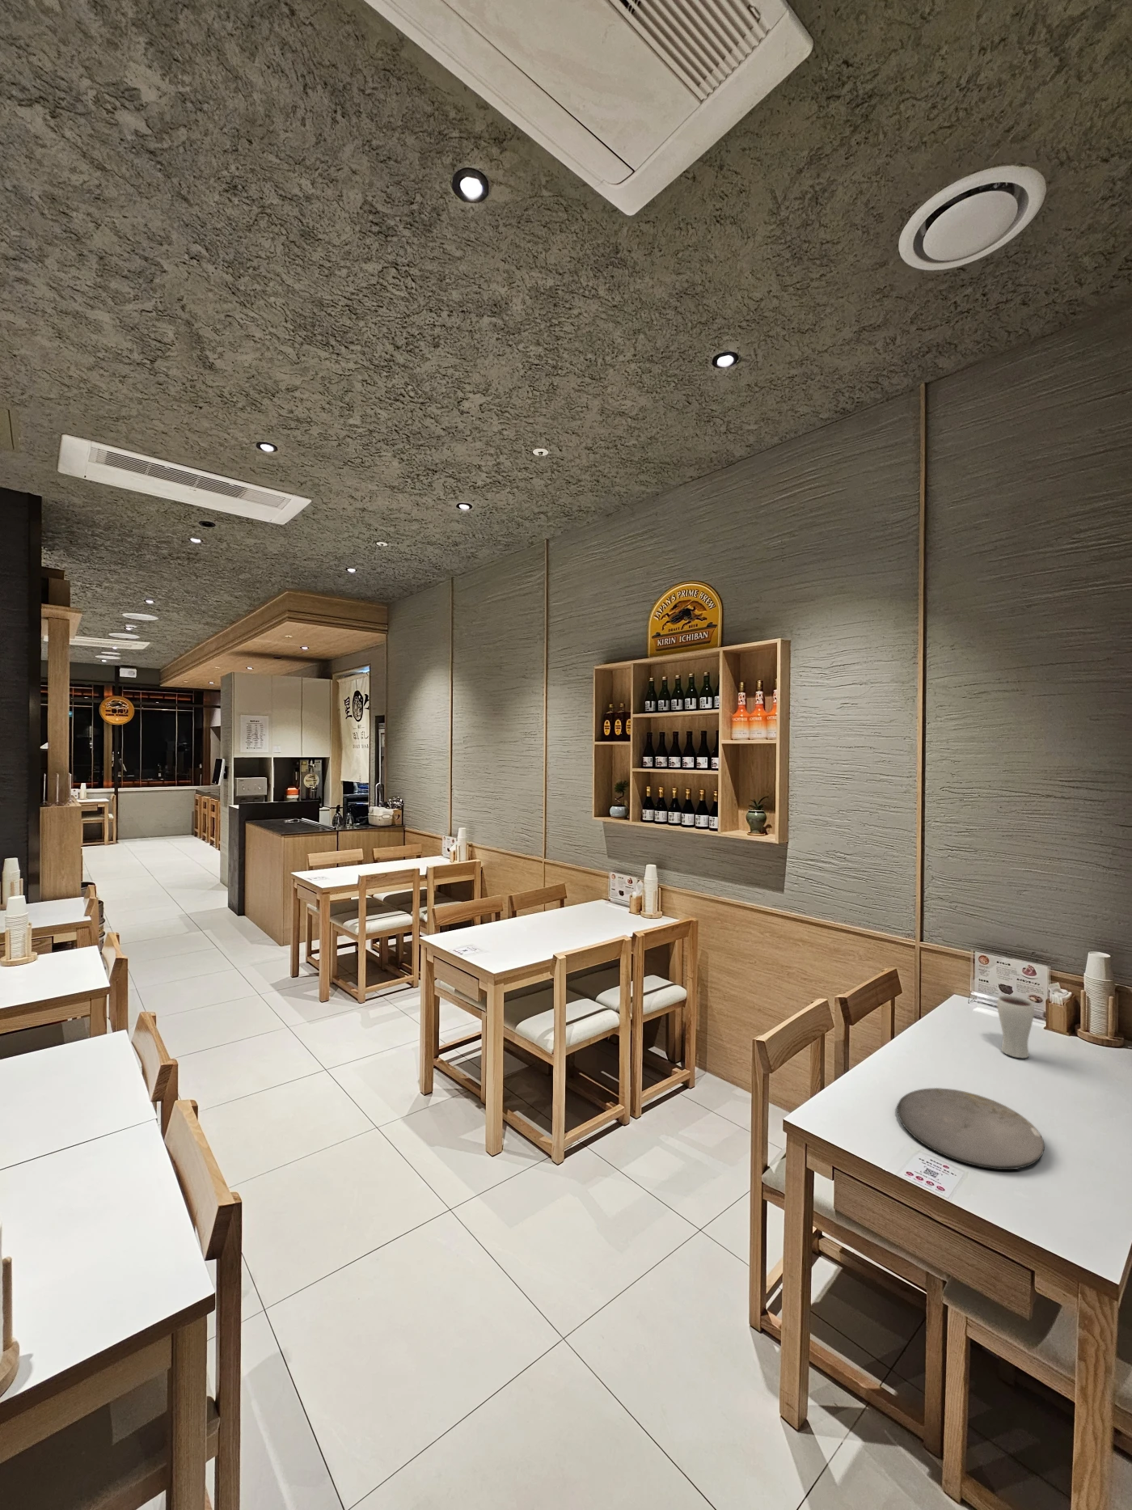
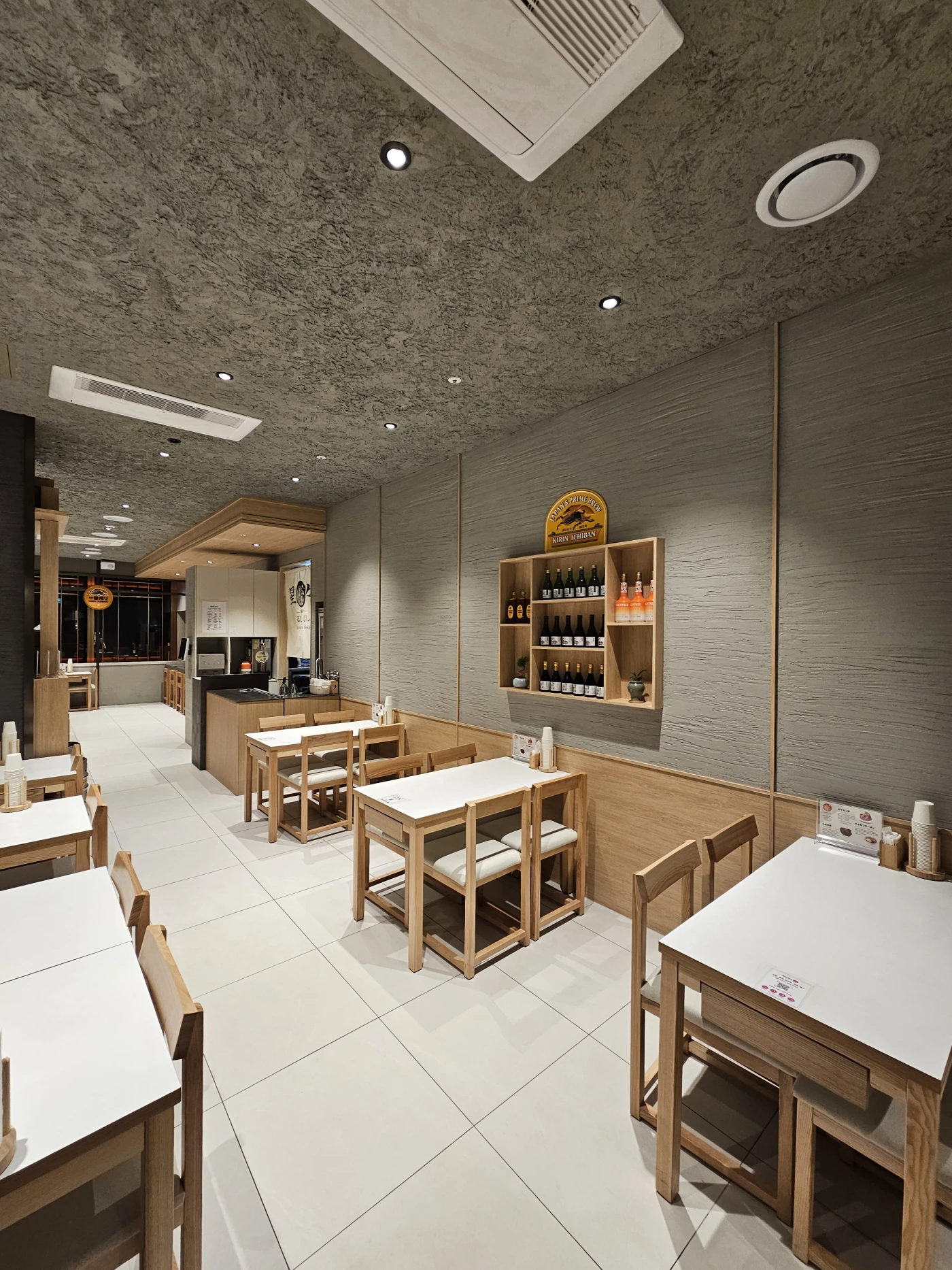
- plate (967, 1125)
- drinking glass (1014, 1027)
